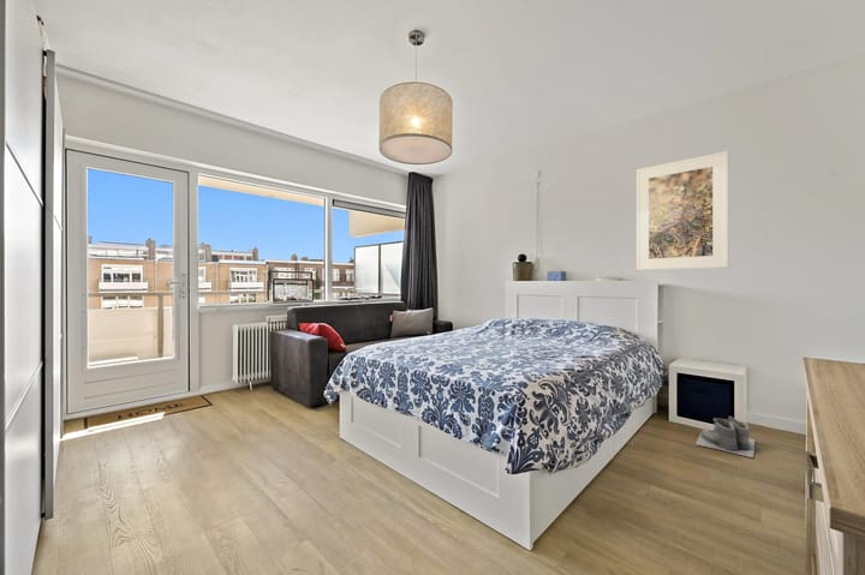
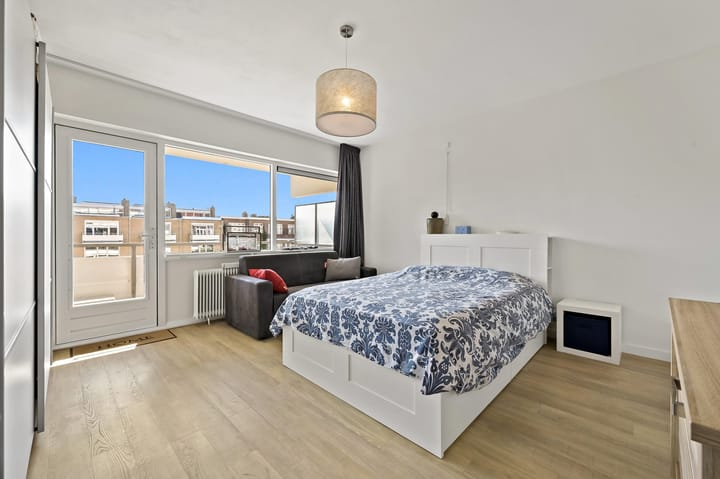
- boots (726, 429)
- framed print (679, 215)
